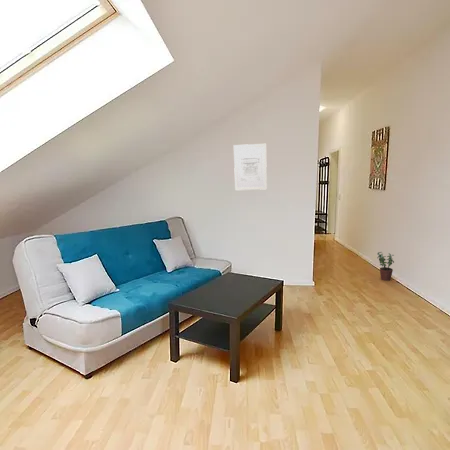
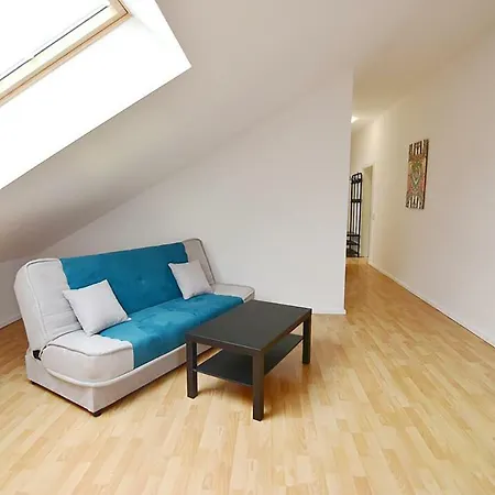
- potted plant (385, 265)
- wall art (250, 167)
